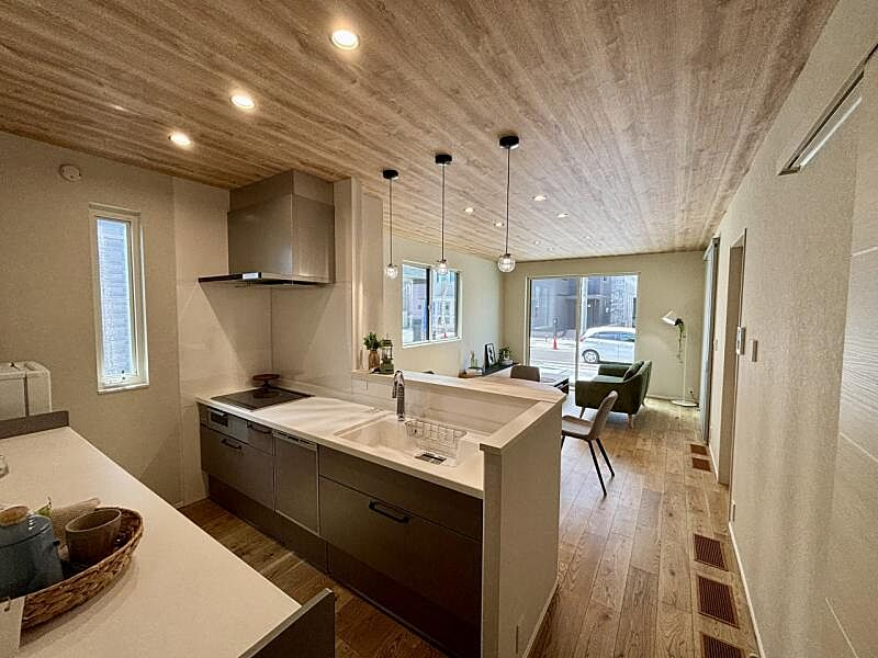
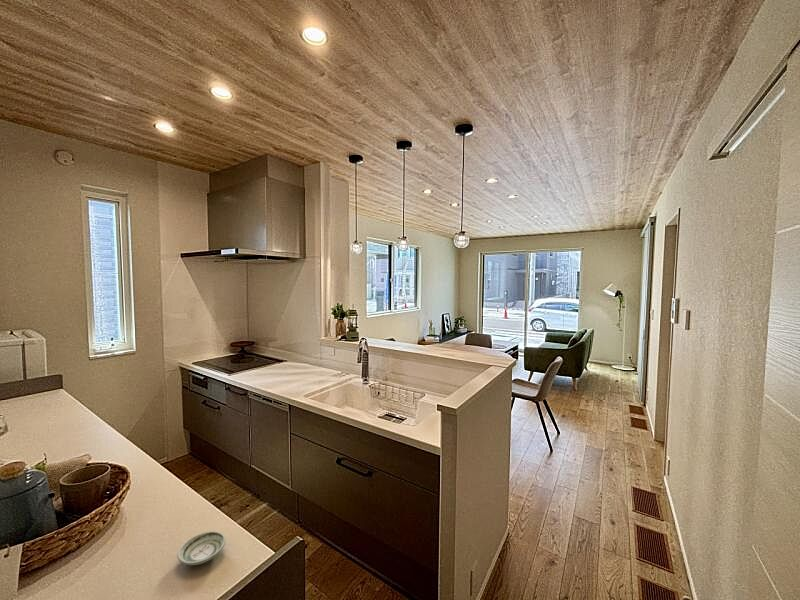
+ saucer (202, 550)
